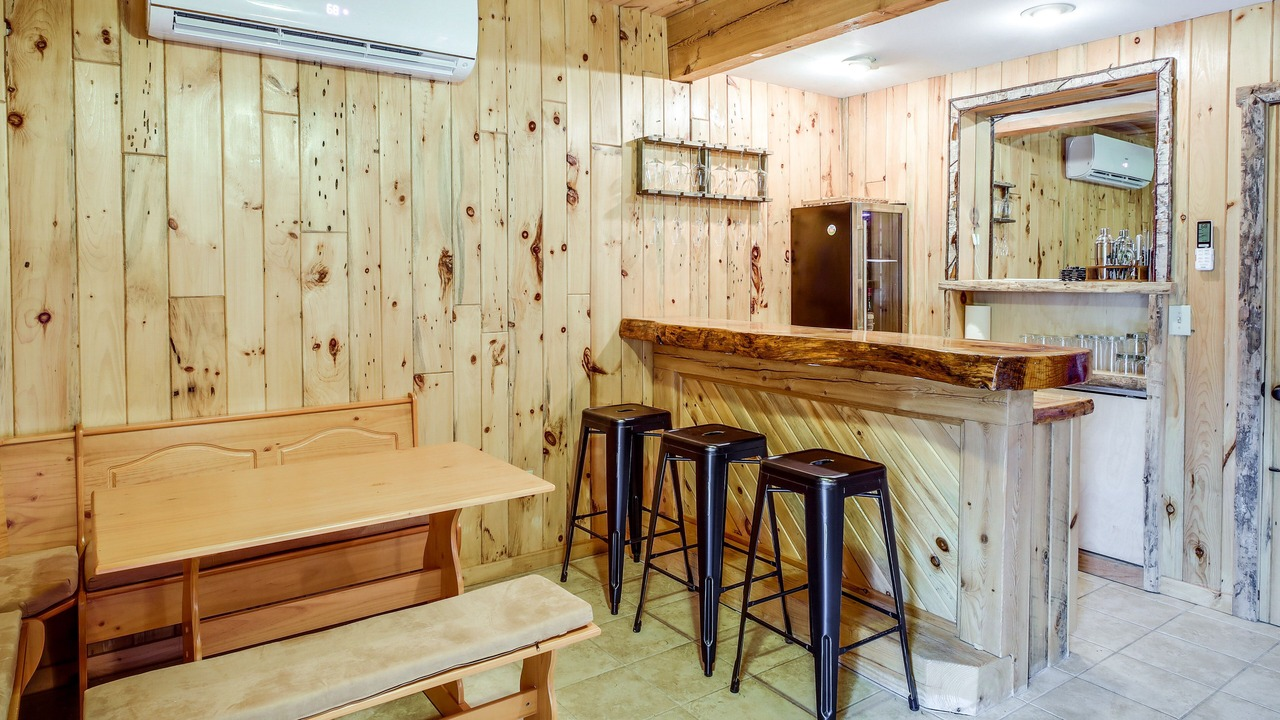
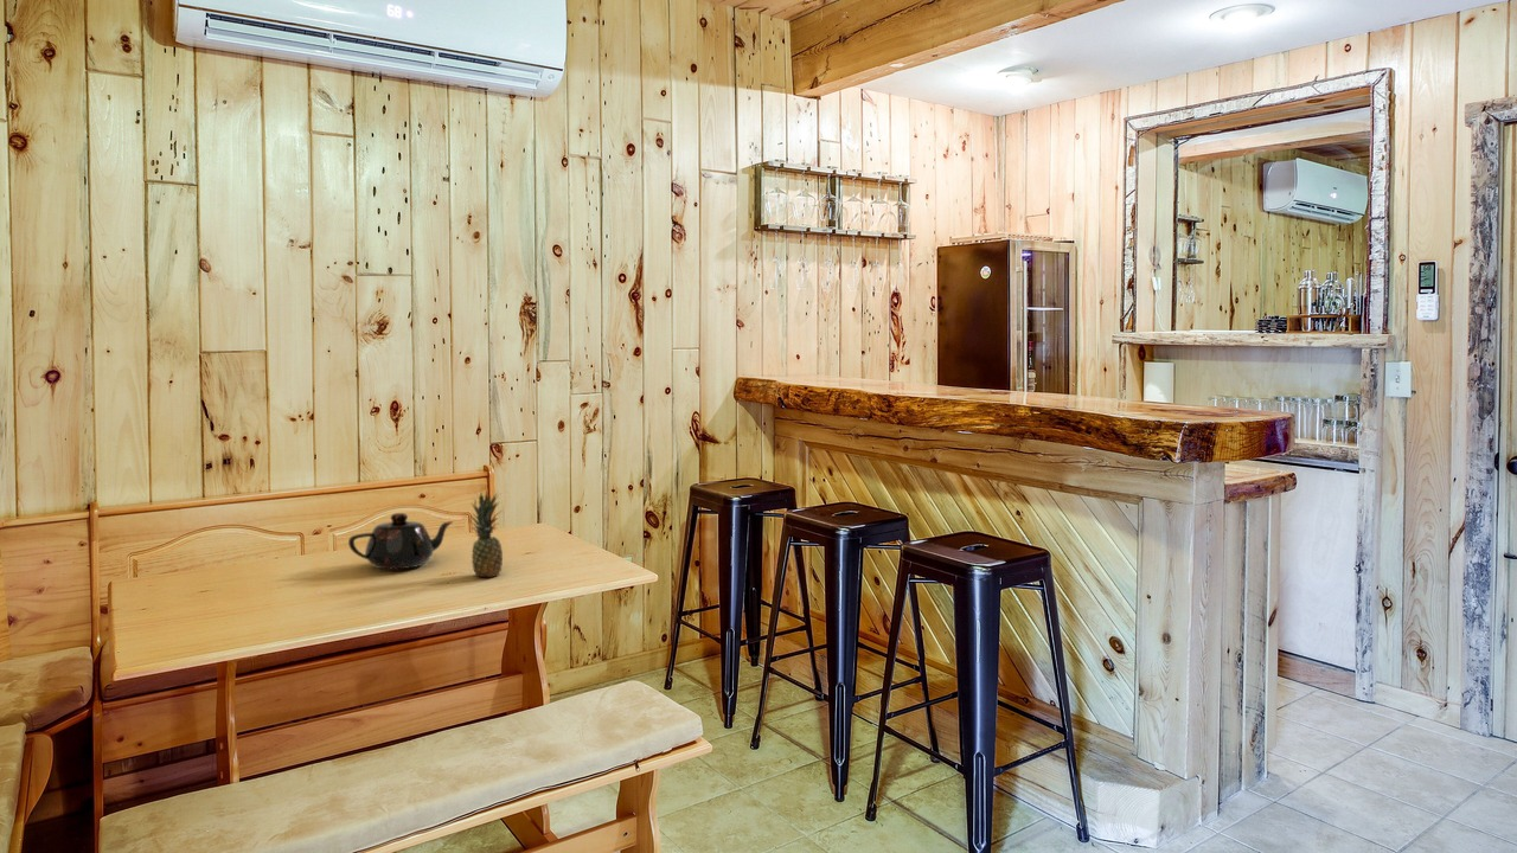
+ teapot (403, 539)
+ fruit (485, 532)
